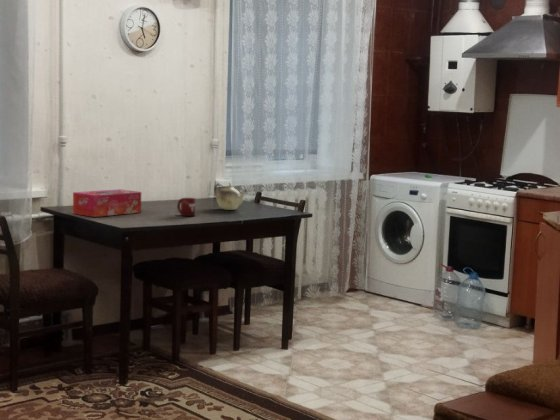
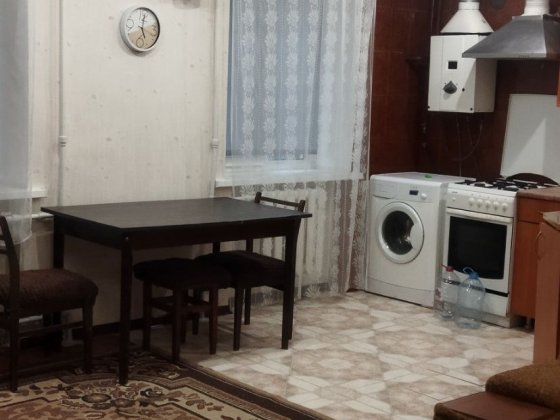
- teapot (230, 196)
- cup (185, 206)
- tissue box (107, 202)
